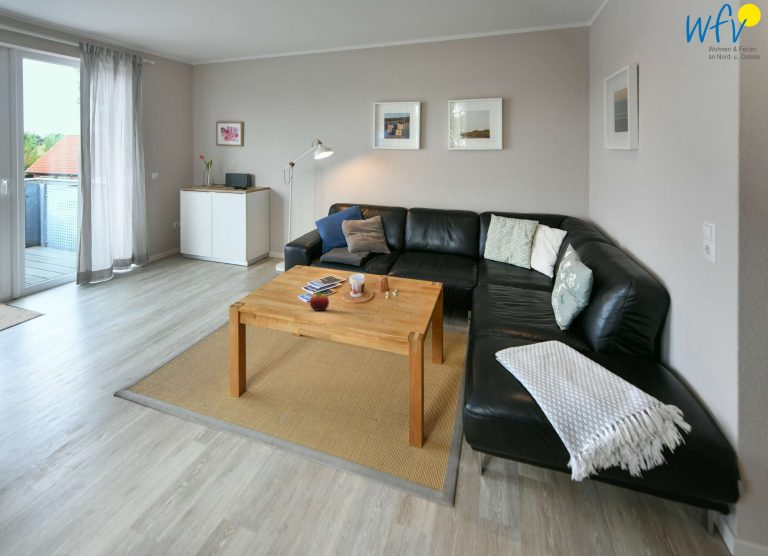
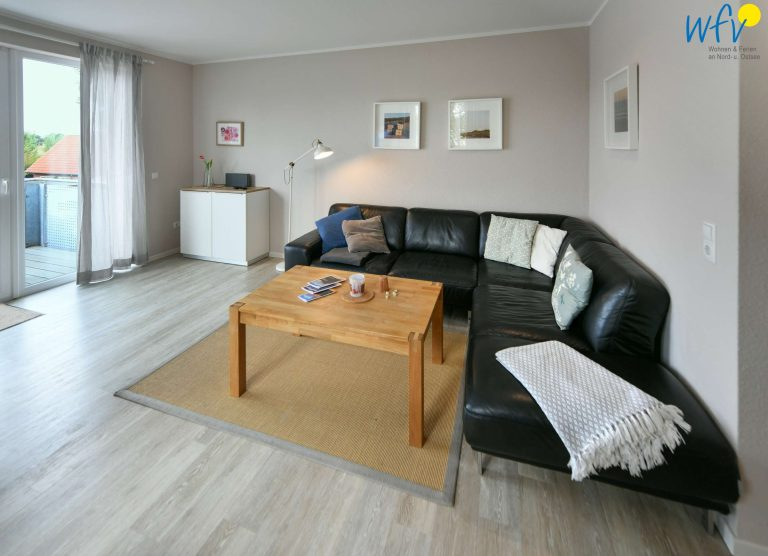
- fruit (319, 301)
